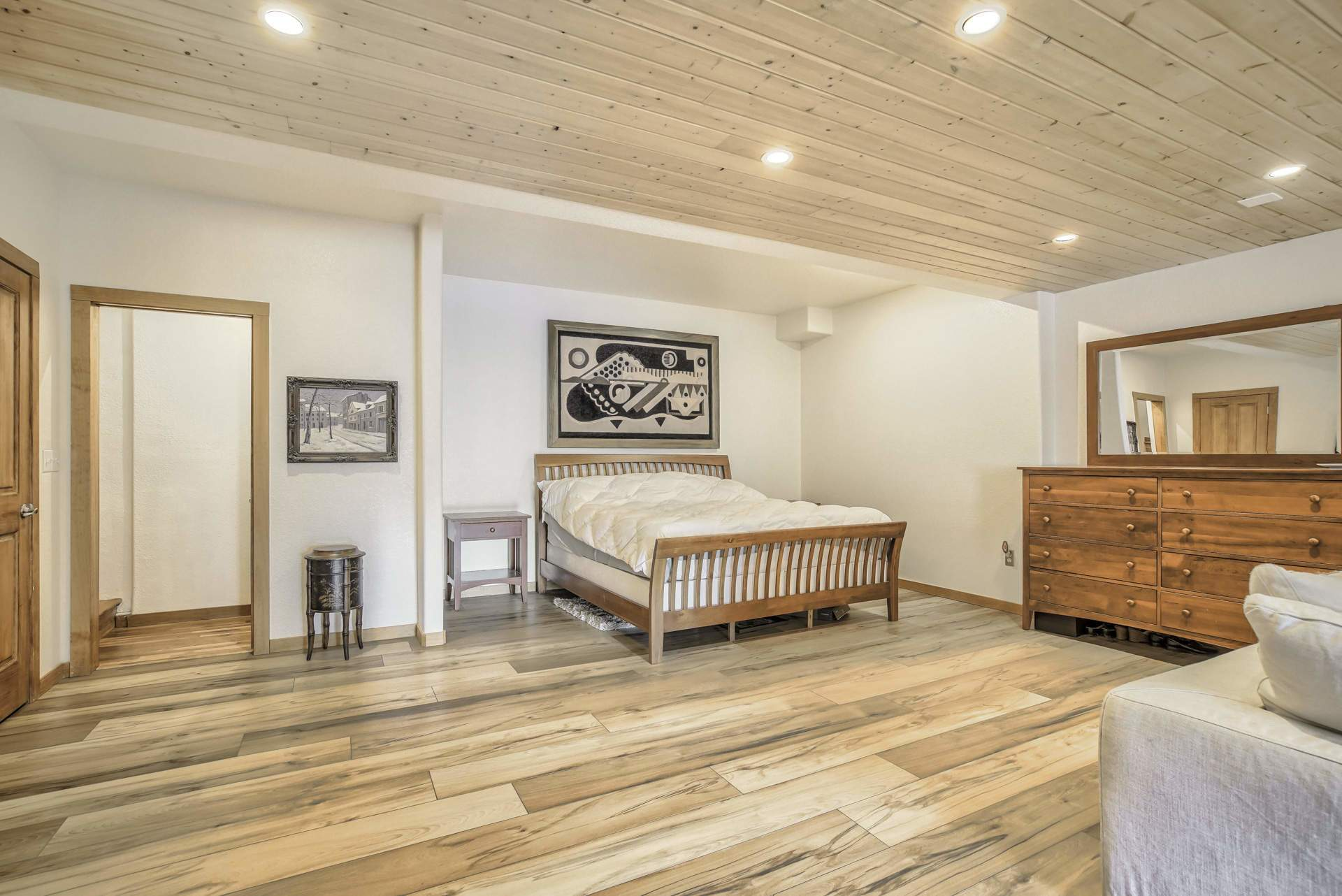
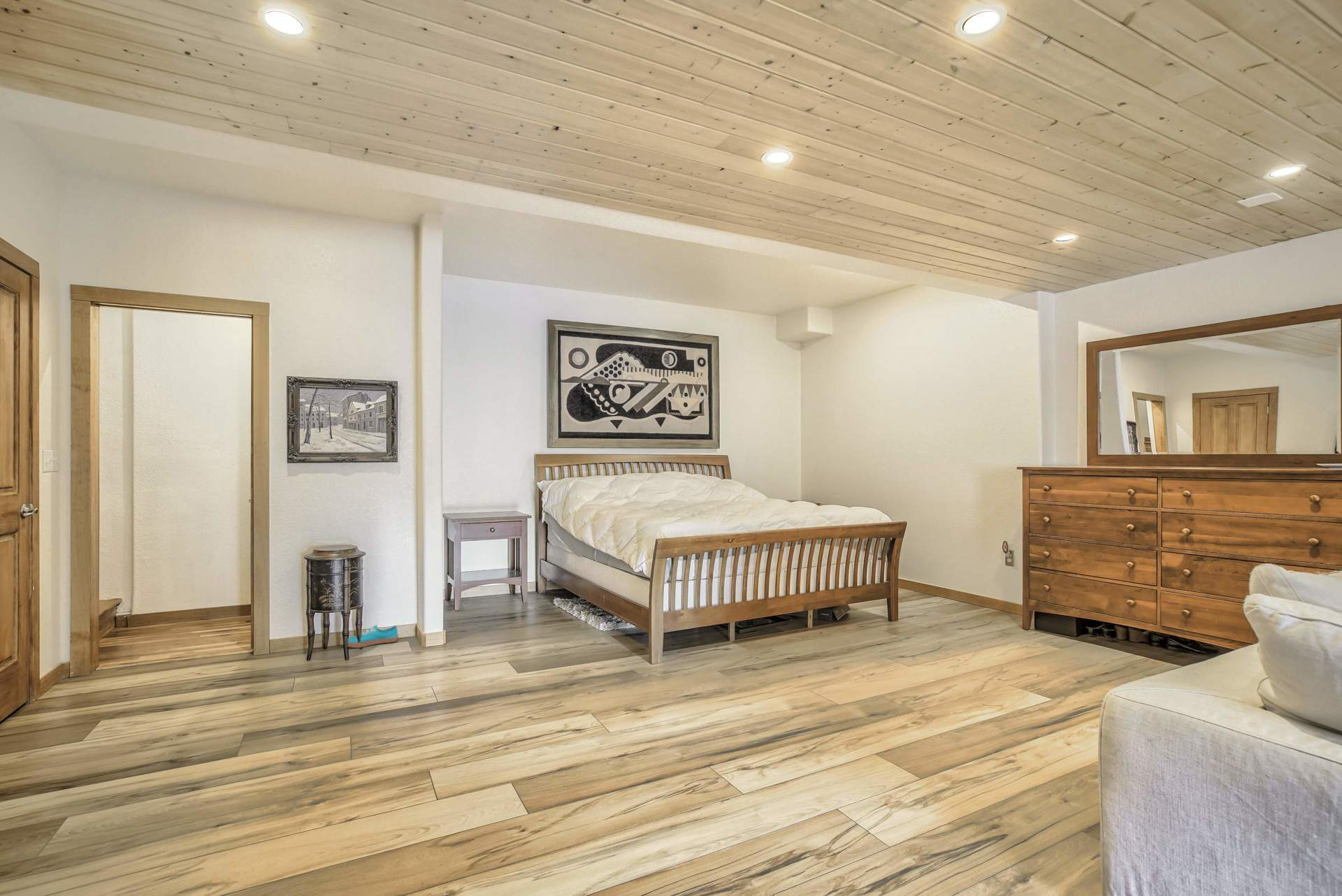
+ sneaker (371, 635)
